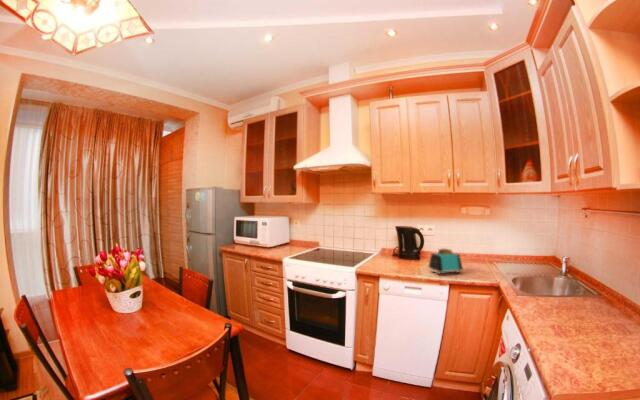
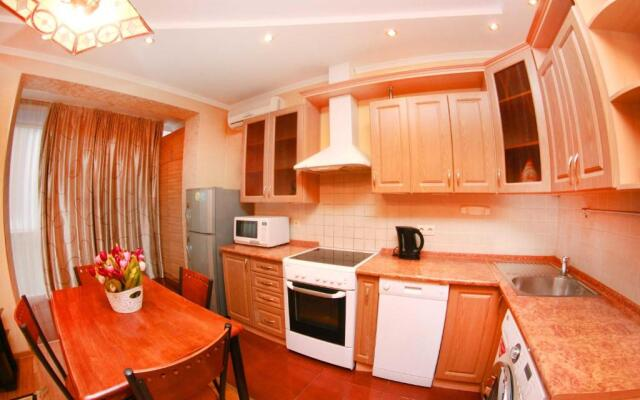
- toaster (445, 260)
